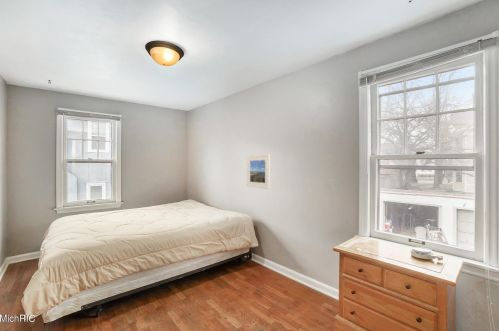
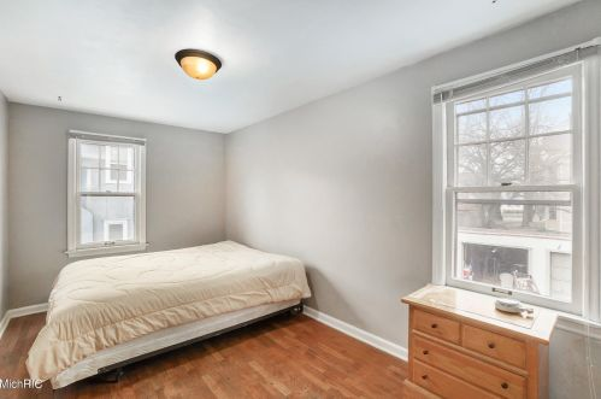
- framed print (257, 171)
